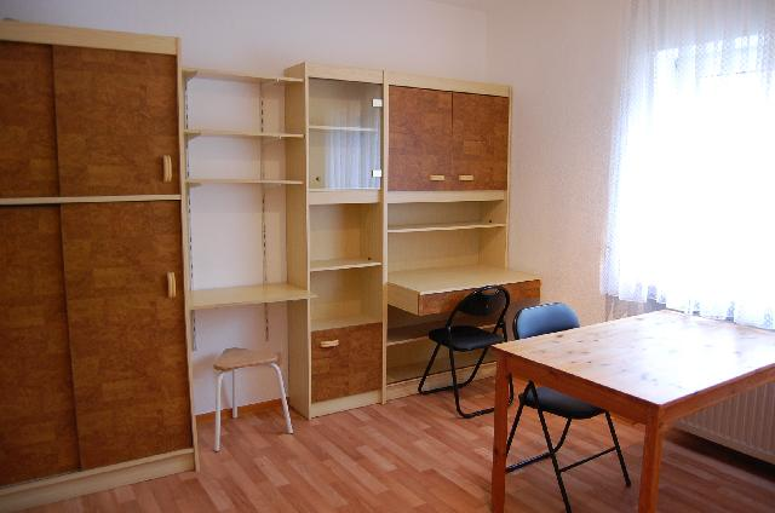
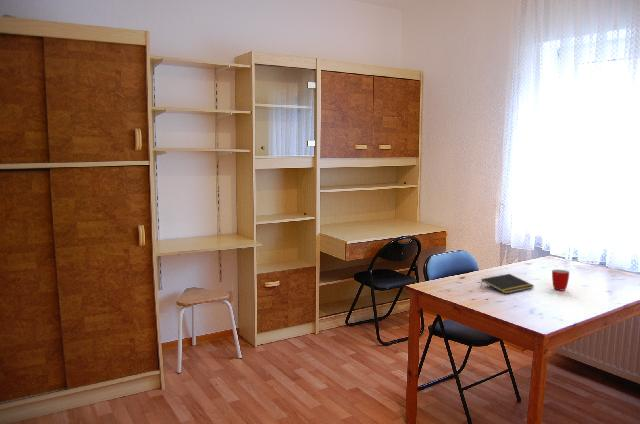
+ notepad (507, 283)
+ mug (559, 280)
